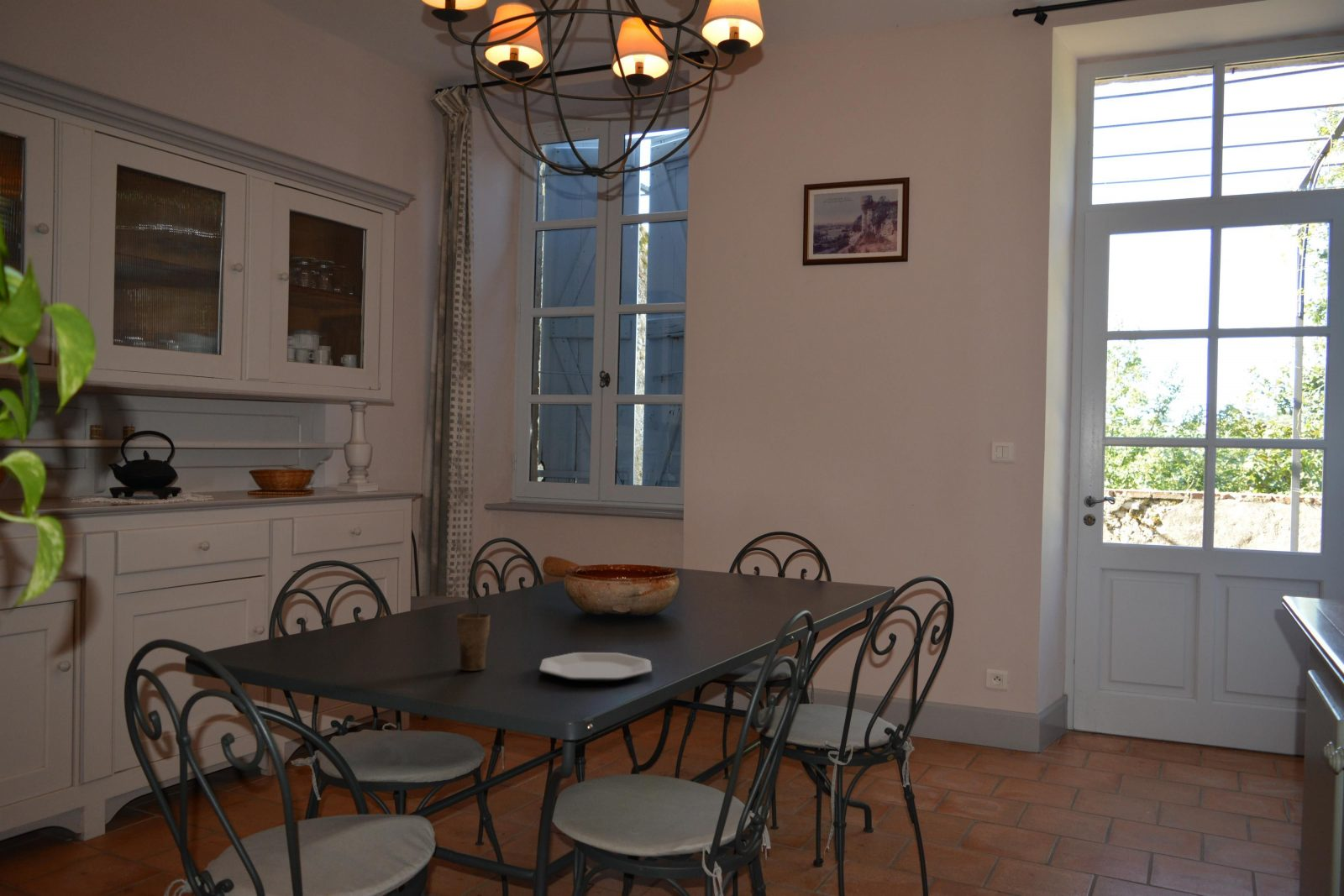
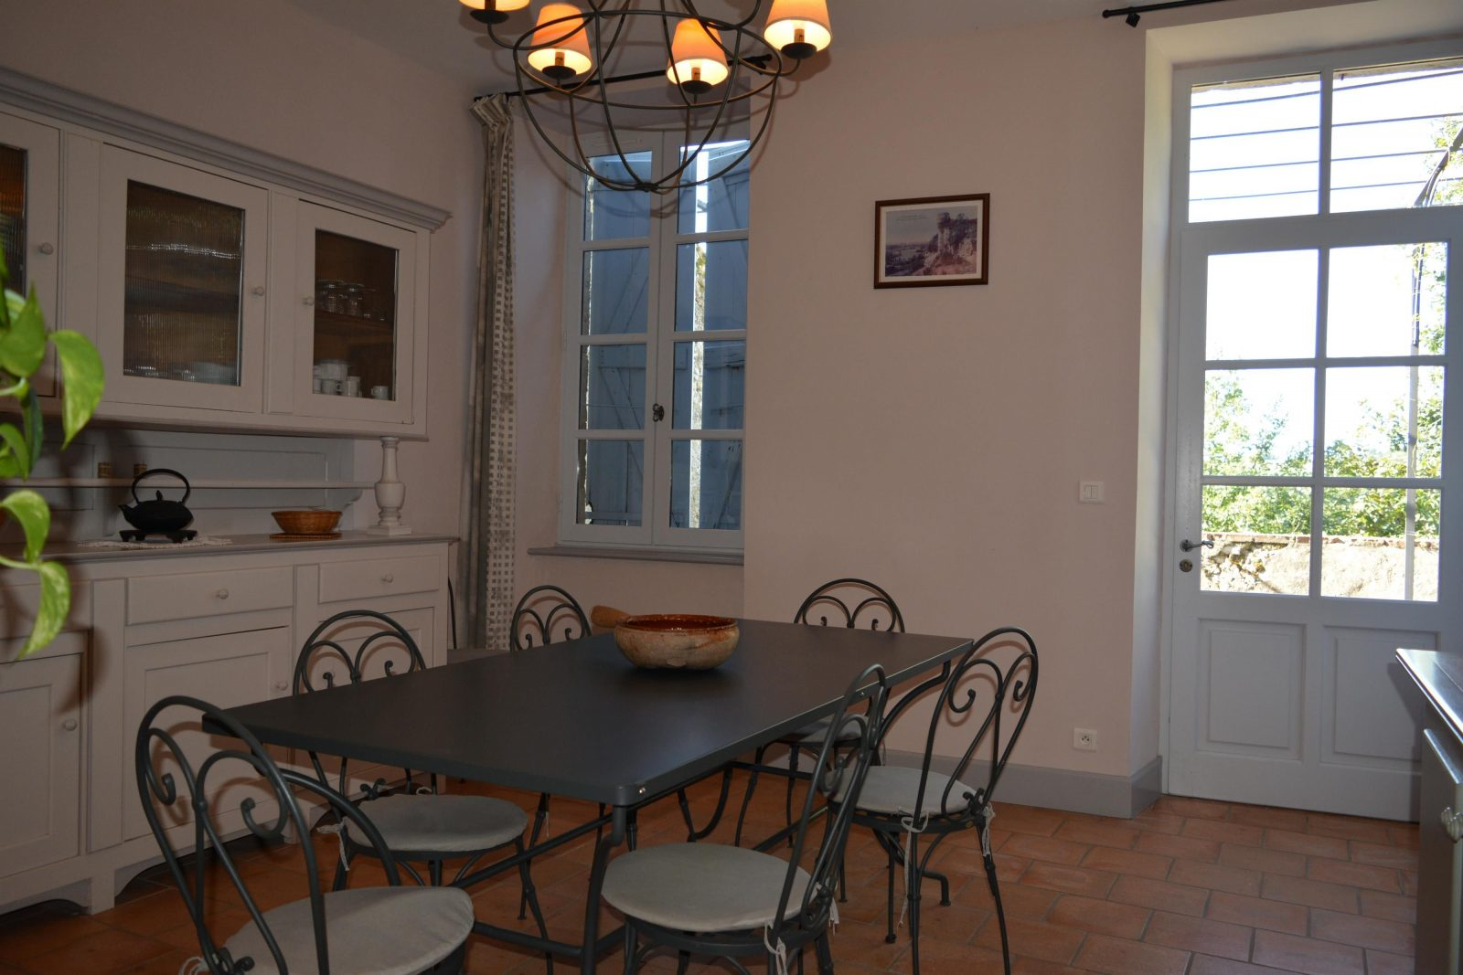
- cup (473, 635)
- plate (596, 668)
